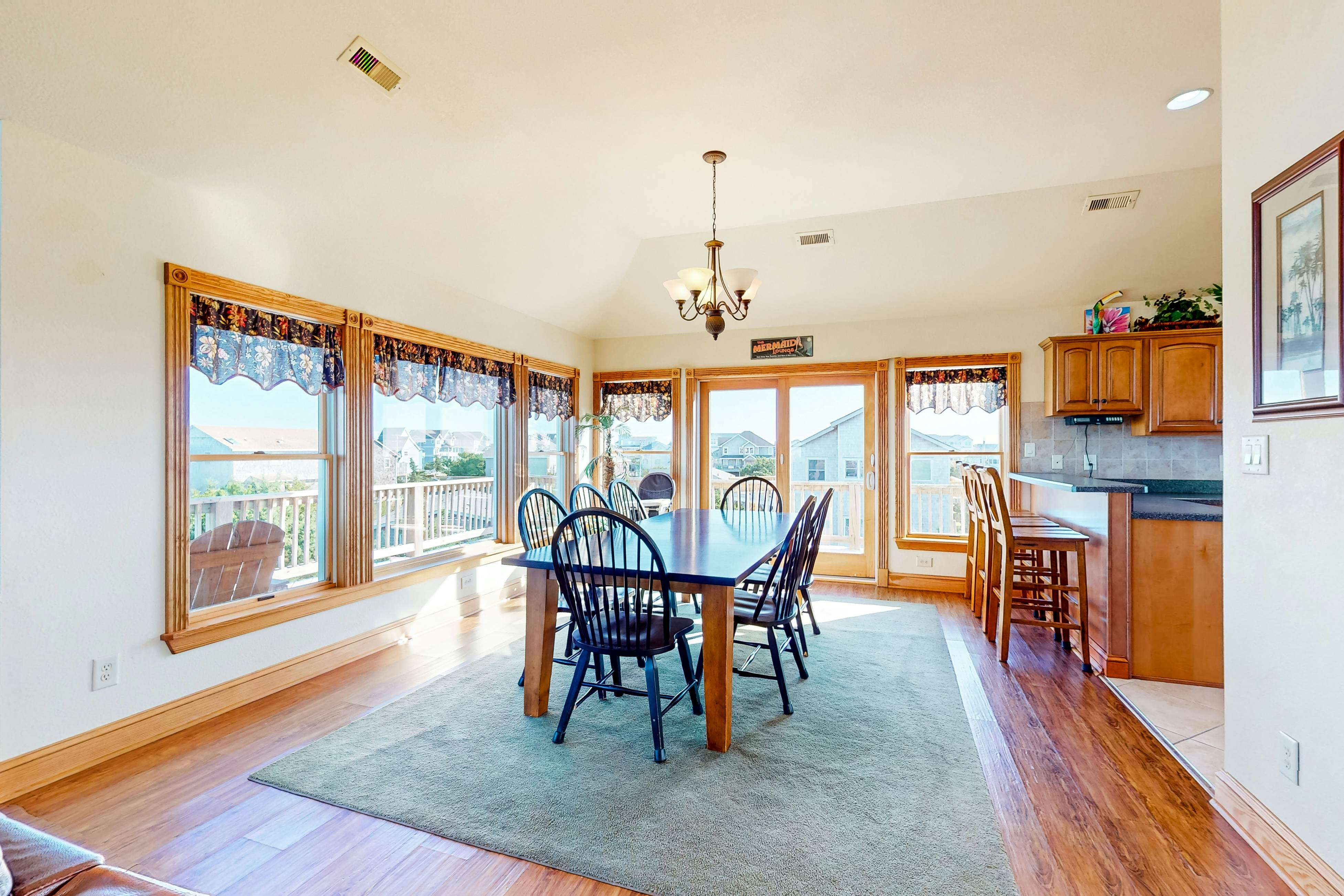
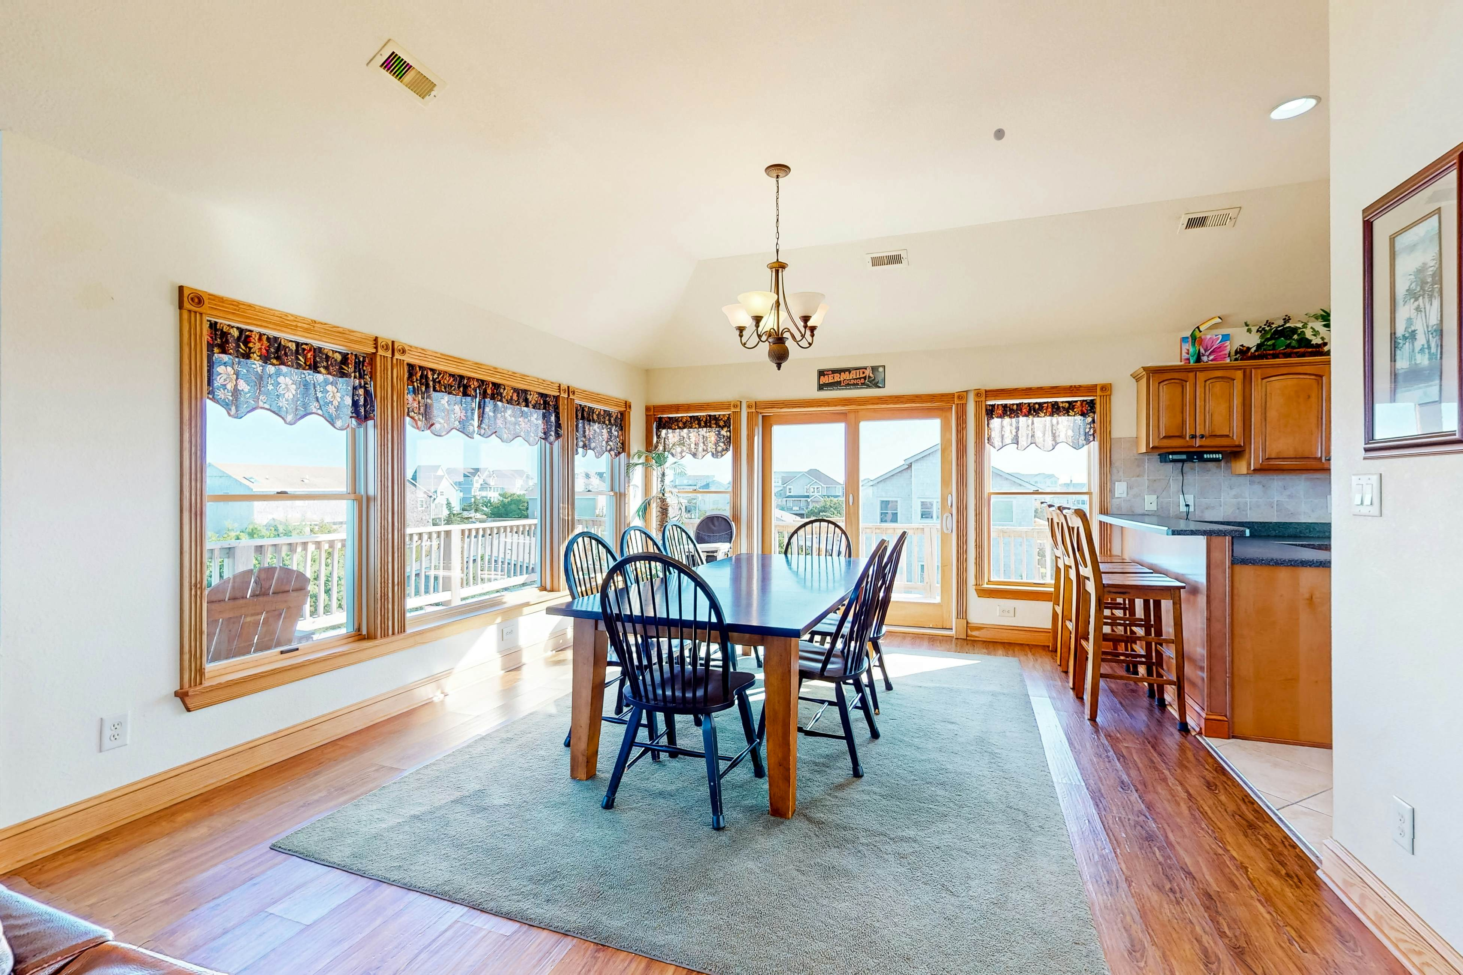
+ eyeball (999, 135)
